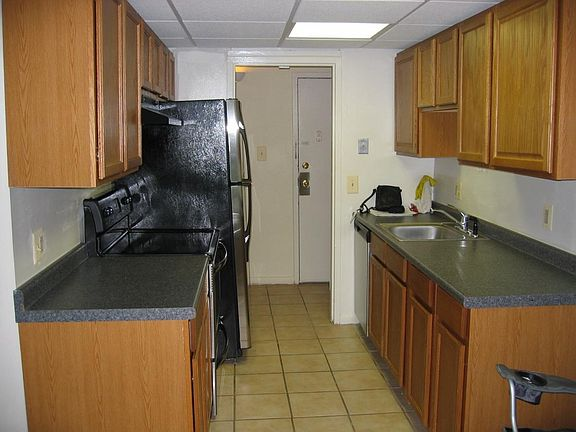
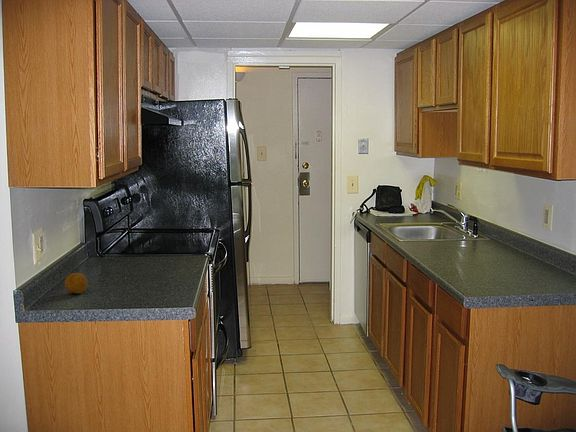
+ fruit (76, 283)
